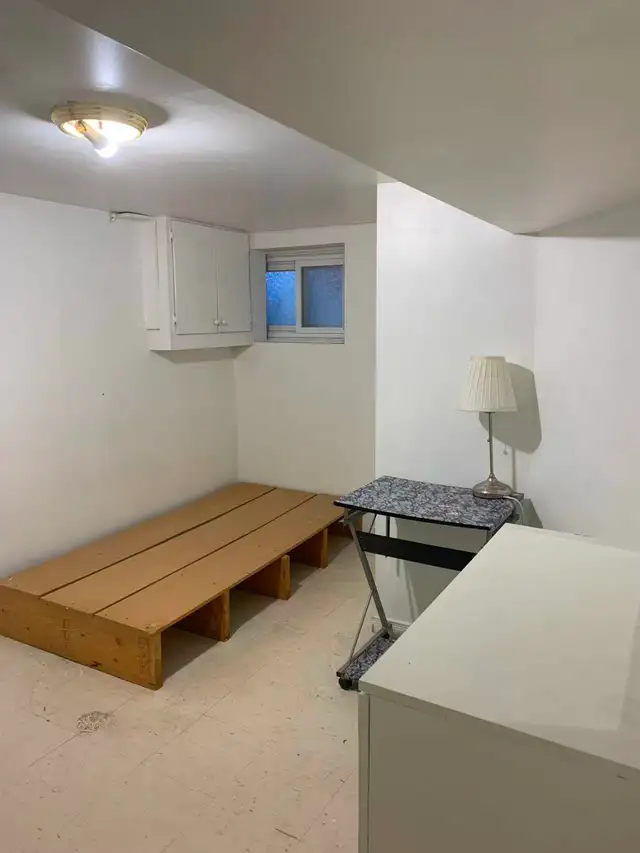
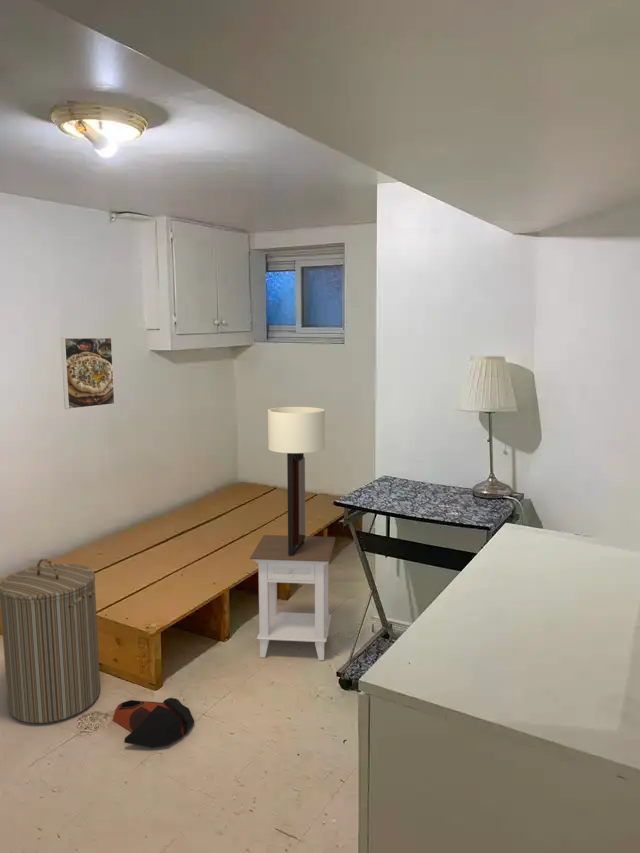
+ laundry hamper (51, 630)
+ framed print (88, 372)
+ wall sconce (296, 480)
+ nightstand (295, 582)
+ bag (148, 711)
